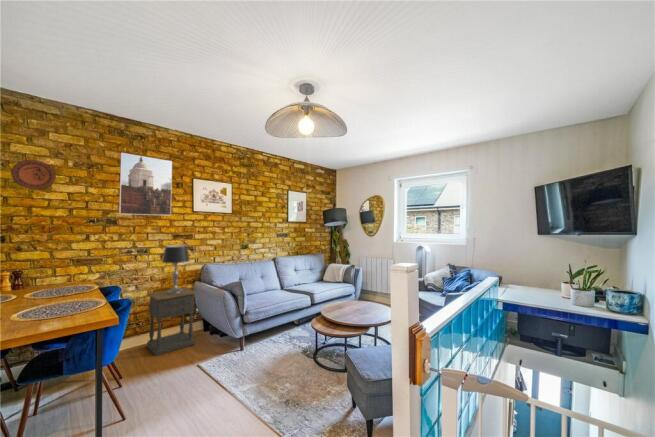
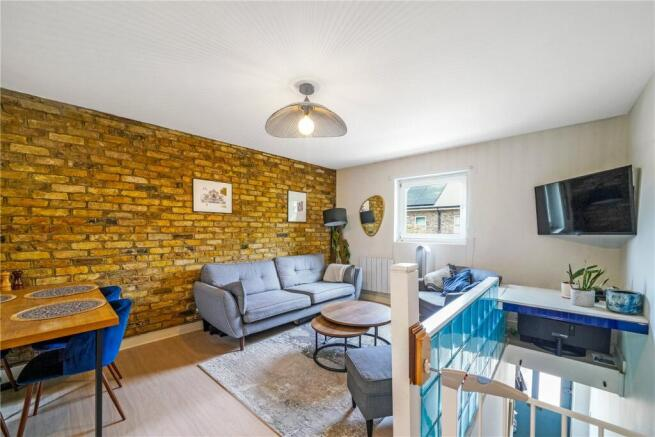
- table lamp (175, 269)
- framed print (147, 186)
- decorative plate (34, 174)
- nightstand (171, 316)
